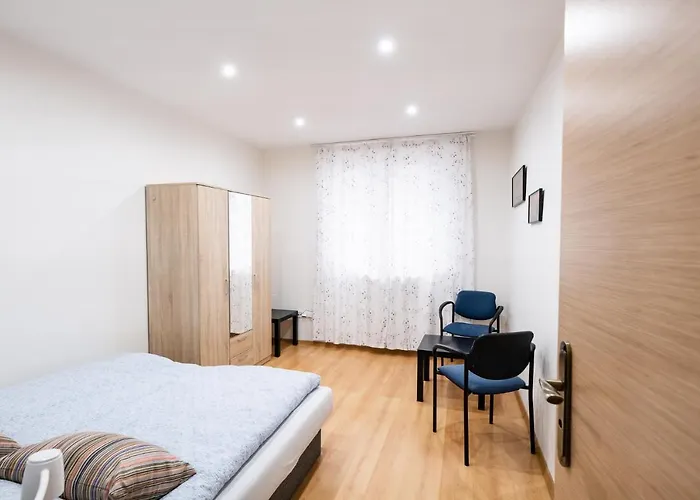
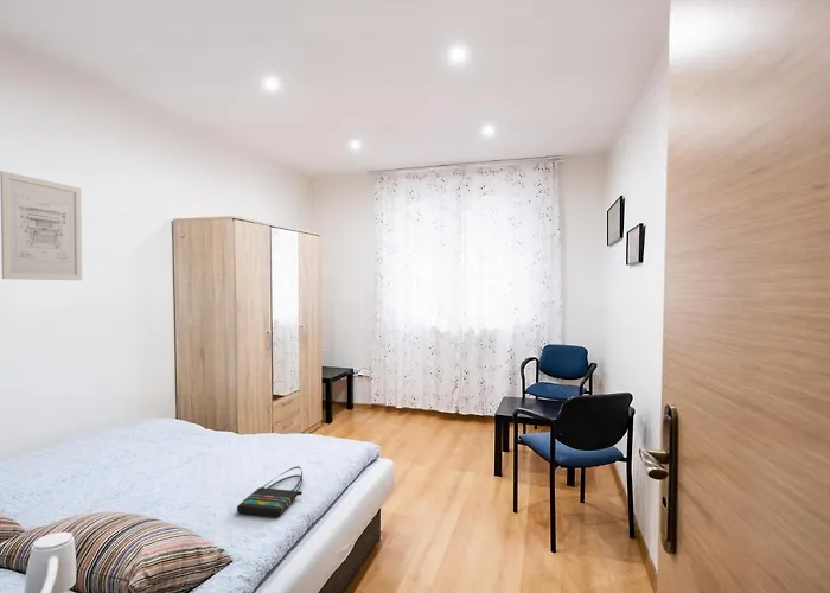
+ tote bag (280, 490)
+ wall art (44, 230)
